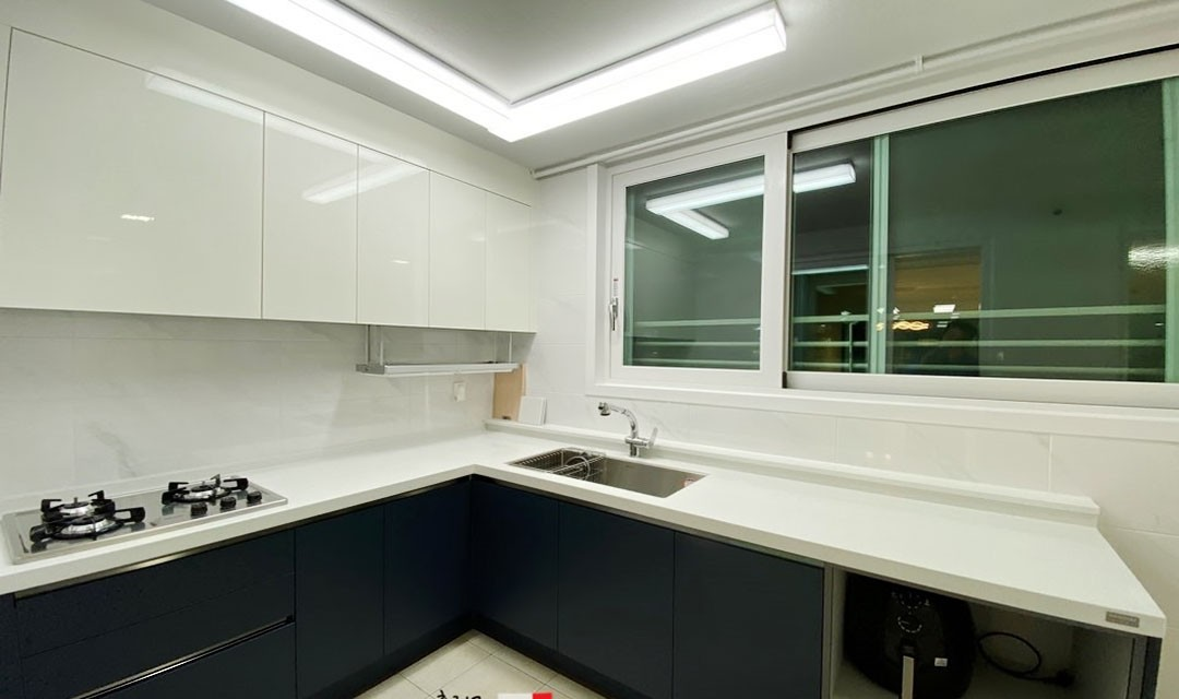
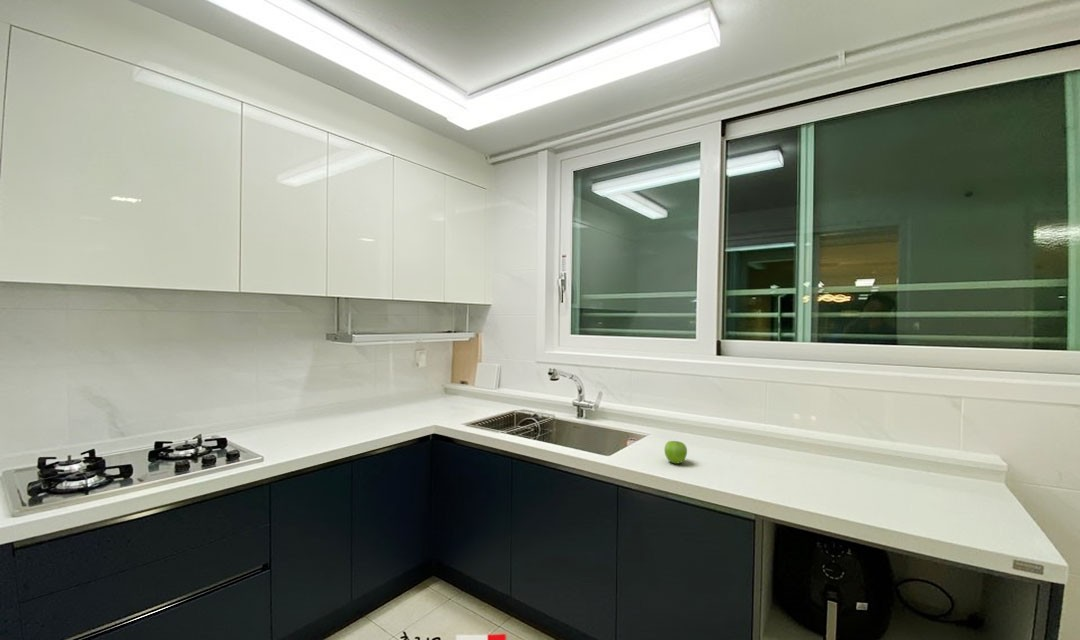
+ fruit (675, 451)
